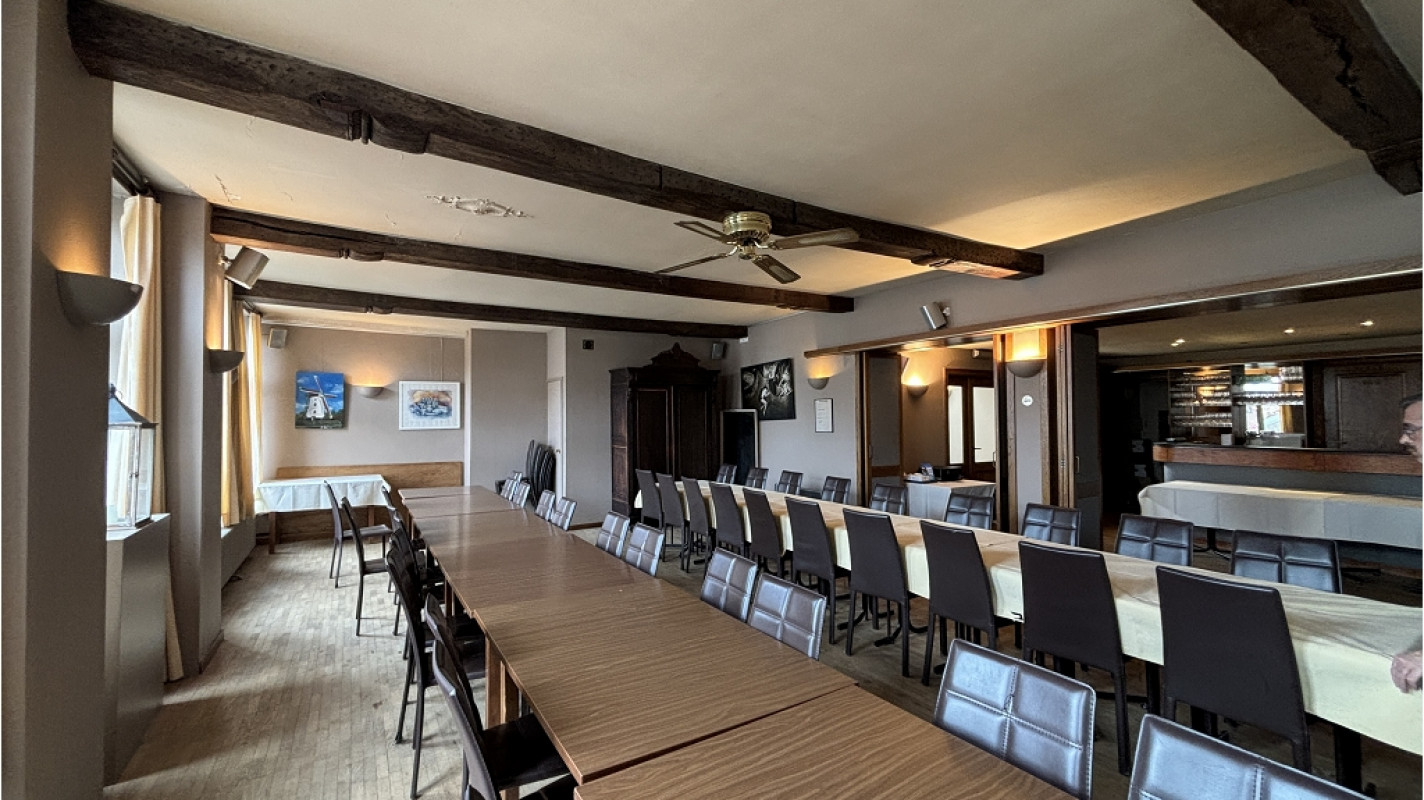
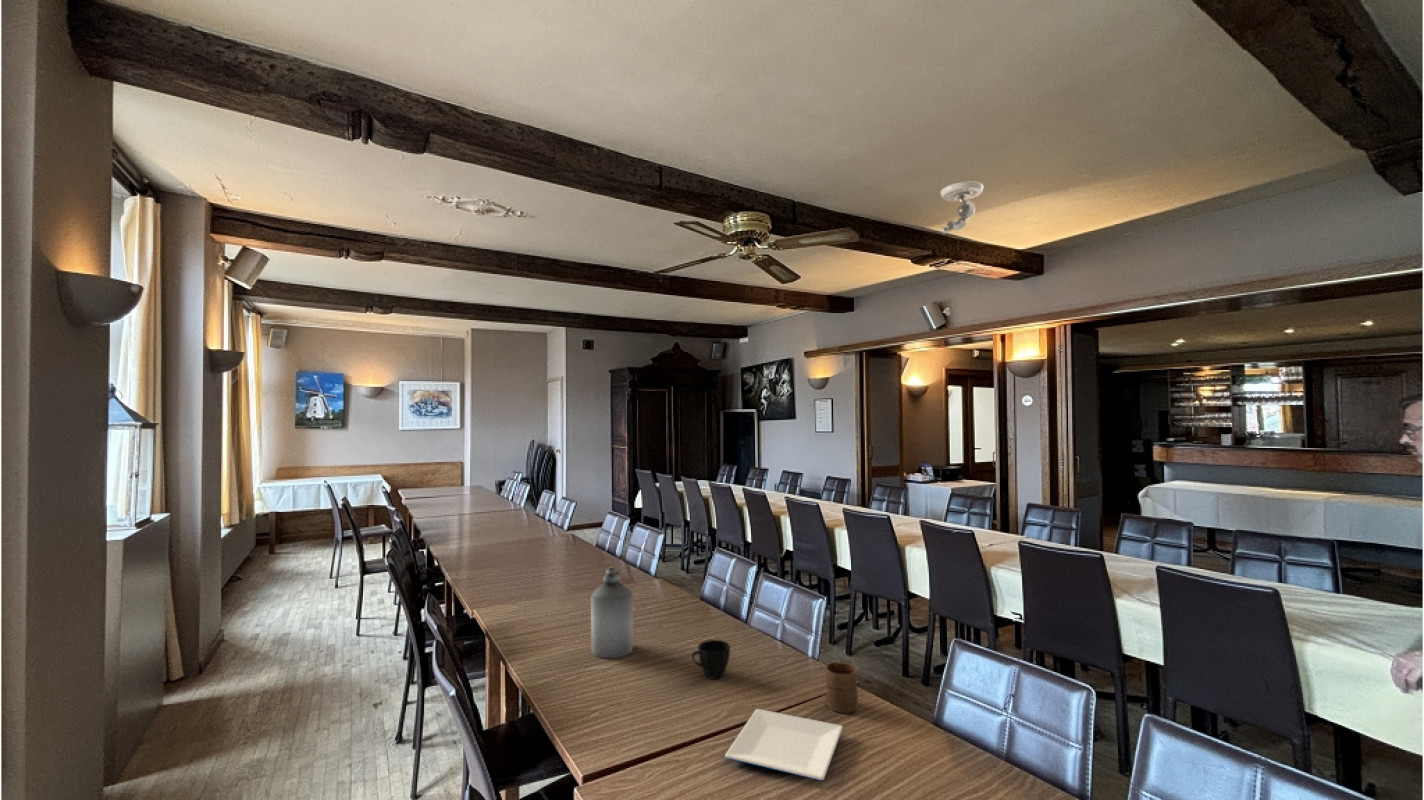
+ security camera (962, 208)
+ cup (712, 660)
+ plate (786, 743)
+ bottle (612, 608)
+ cup (841, 686)
